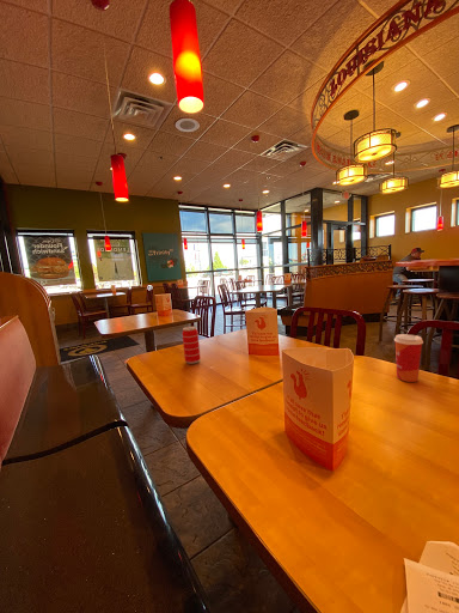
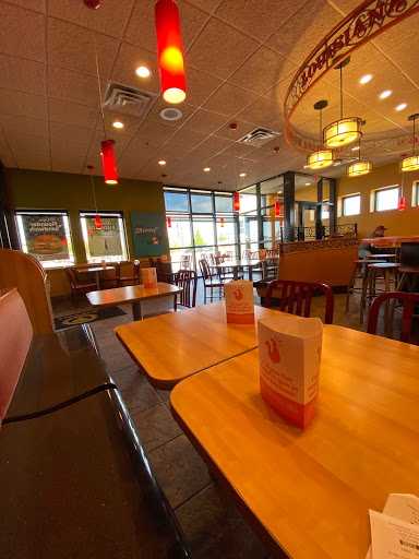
- paper cup (408, 357)
- beverage can (191, 345)
